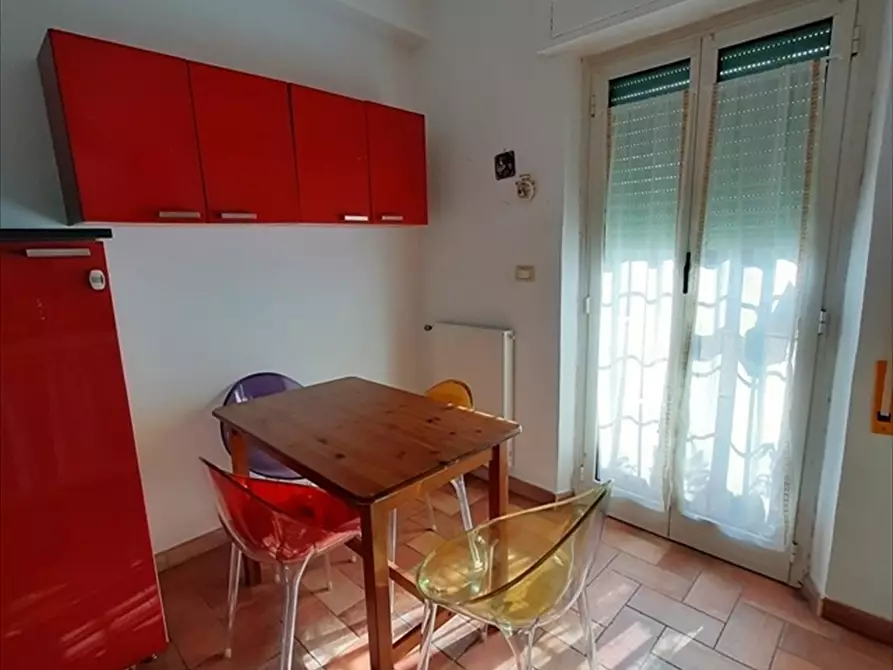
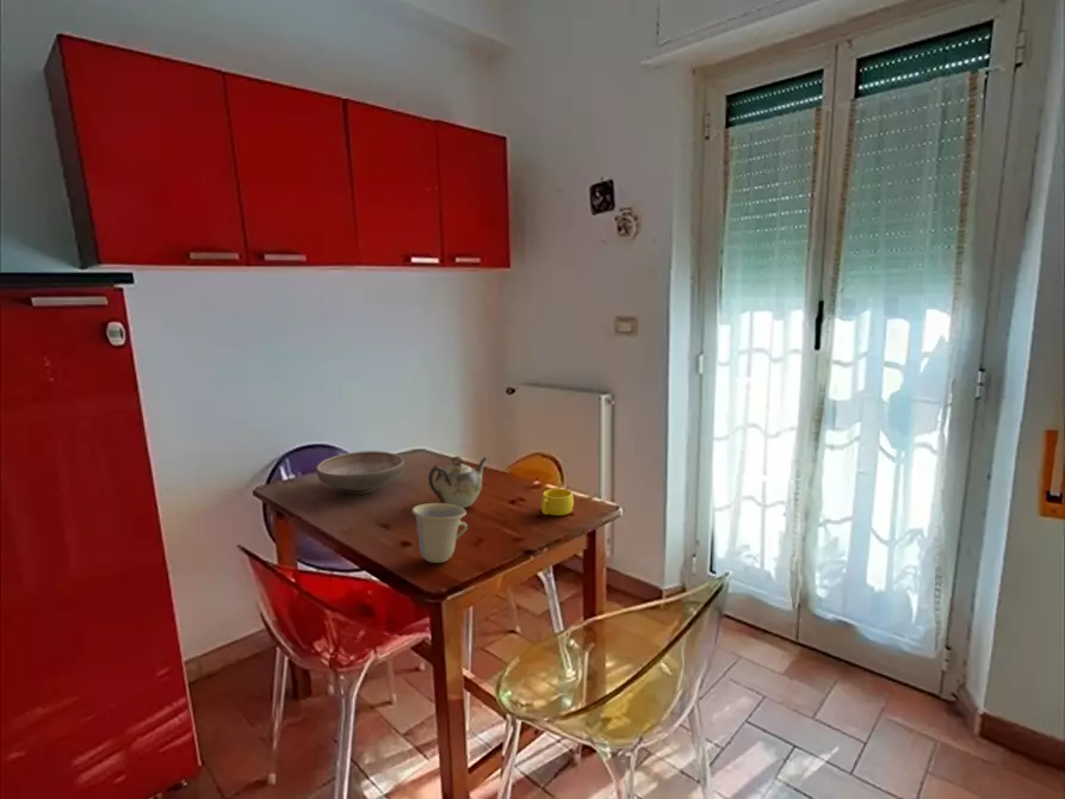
+ teapot (460, 479)
+ cup (440, 532)
+ bowl (361, 475)
+ cup (555, 503)
